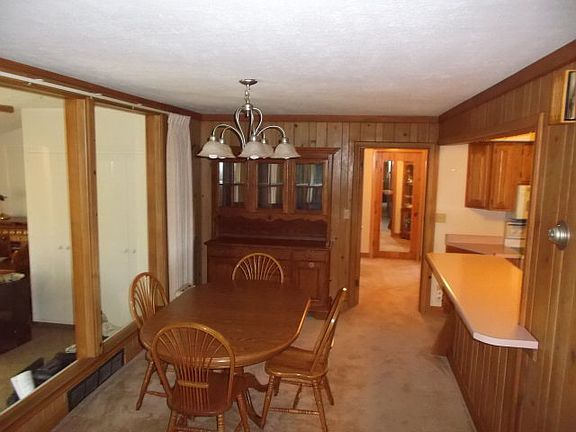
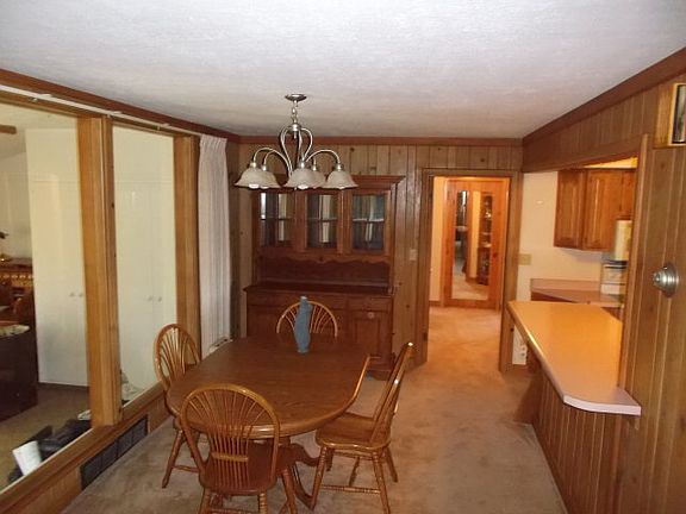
+ vase (303, 324)
